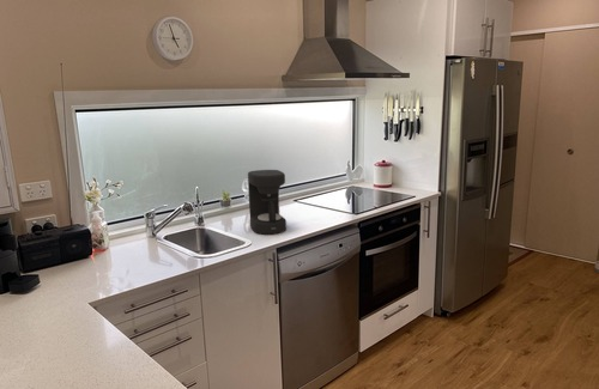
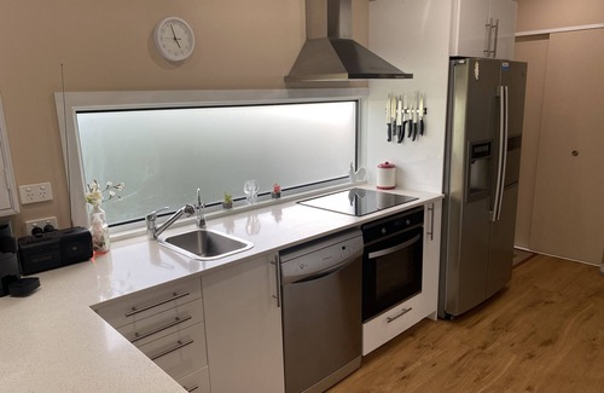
- coffee maker (267, 200)
